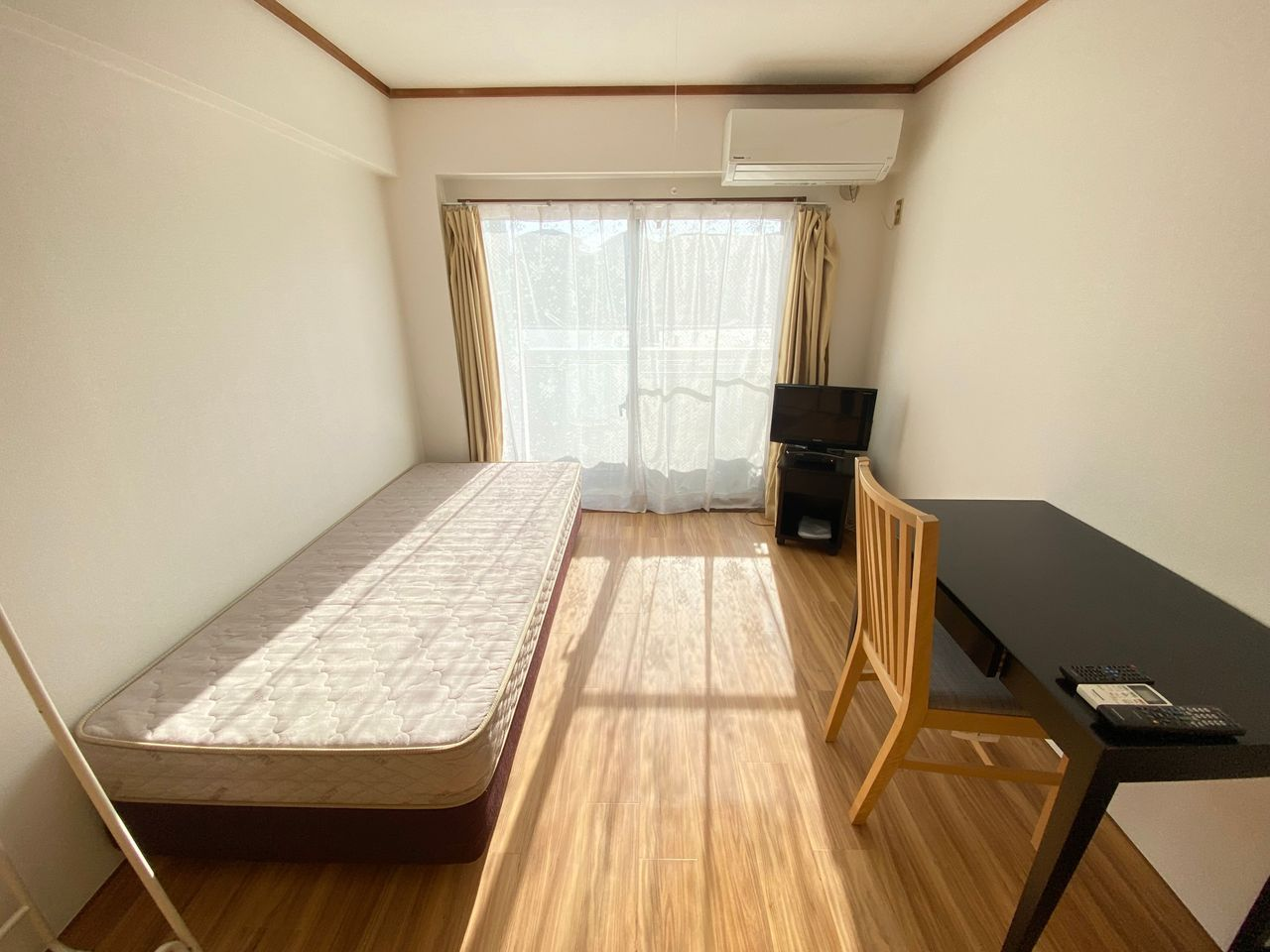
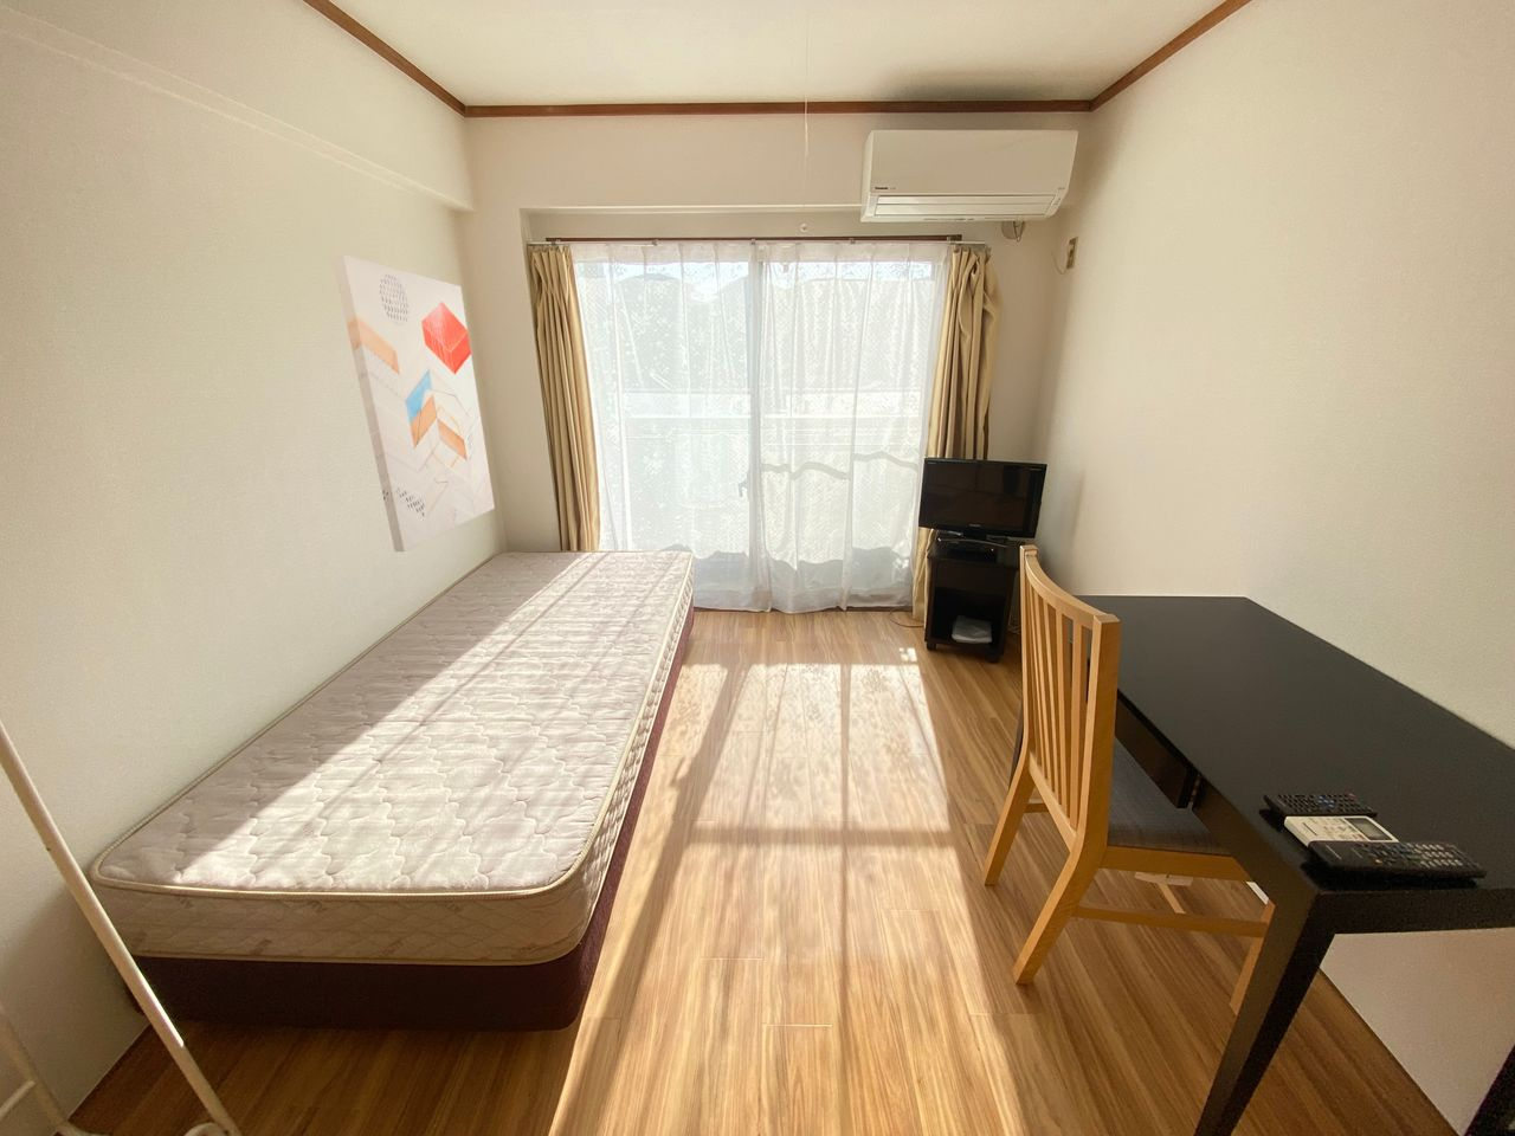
+ wall art (428, 407)
